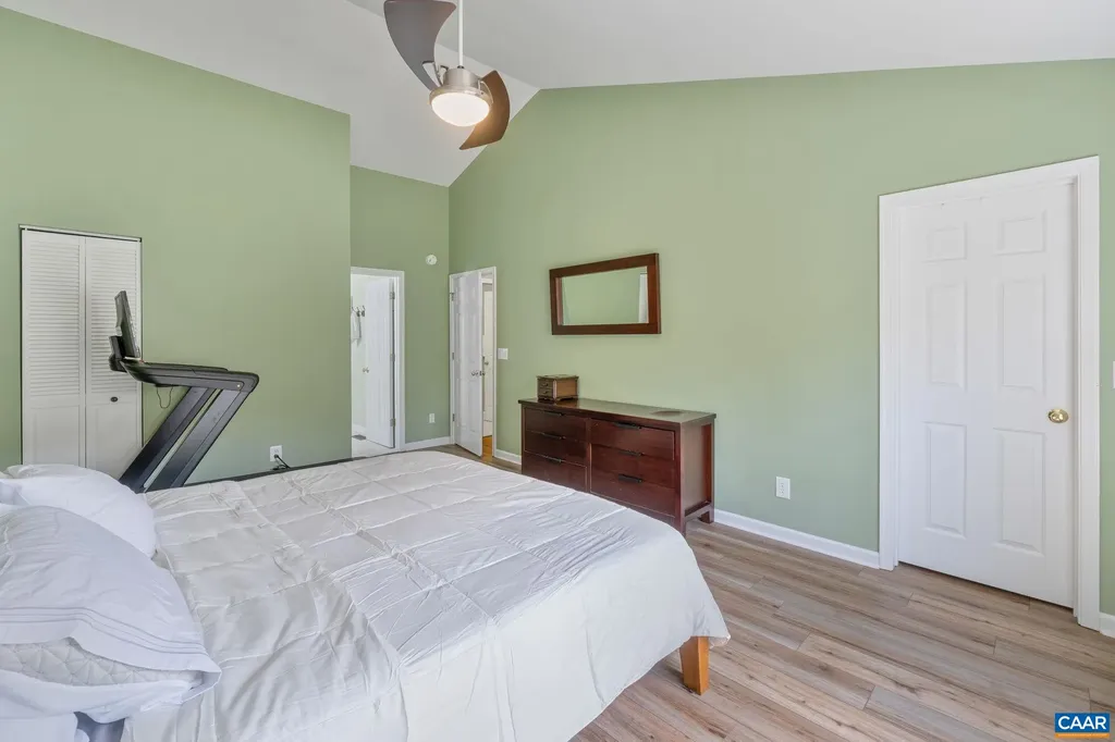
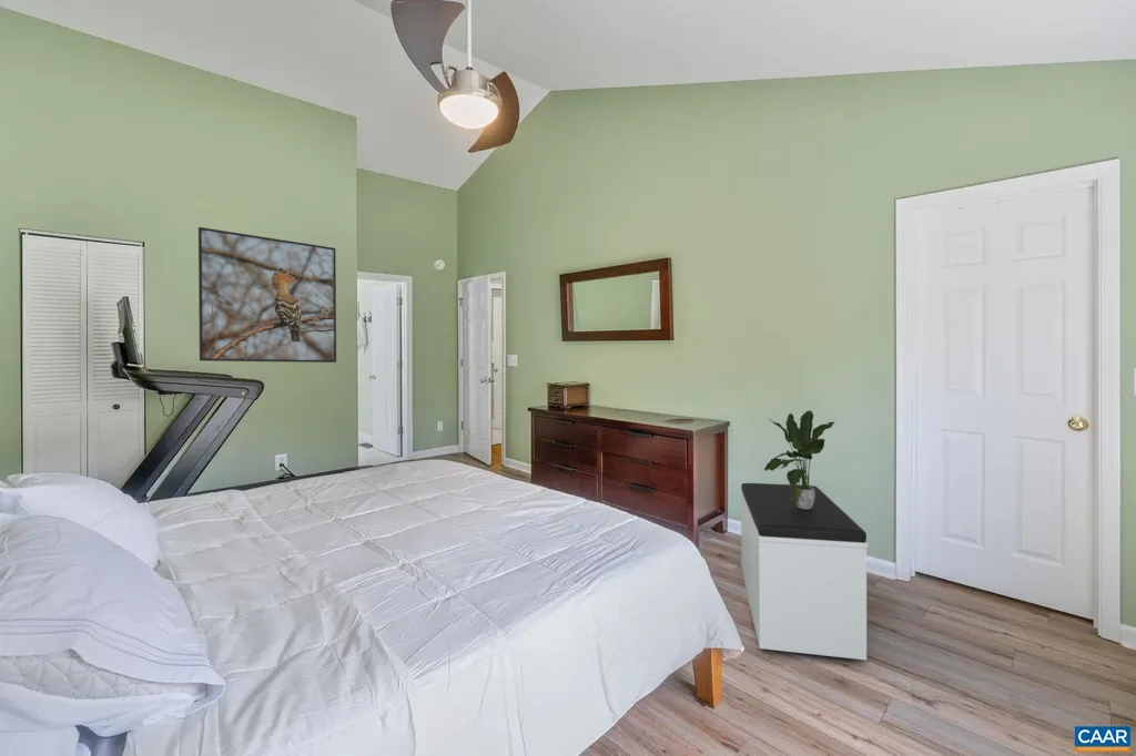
+ potted plant (799, 458)
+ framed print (272, 299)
+ bench (792, 554)
